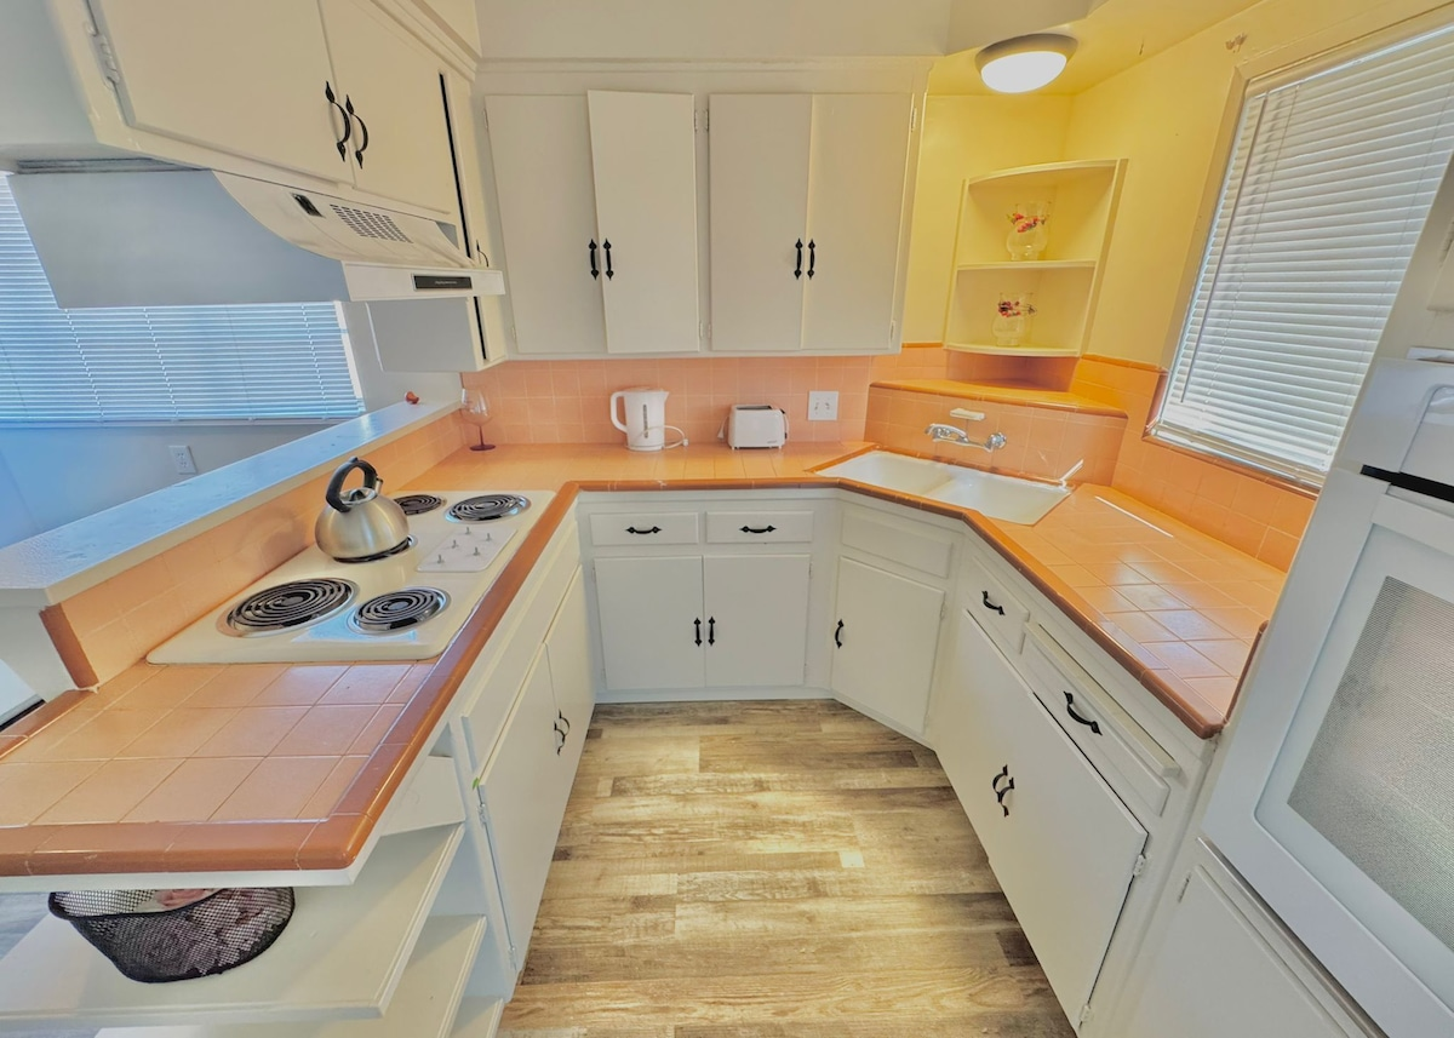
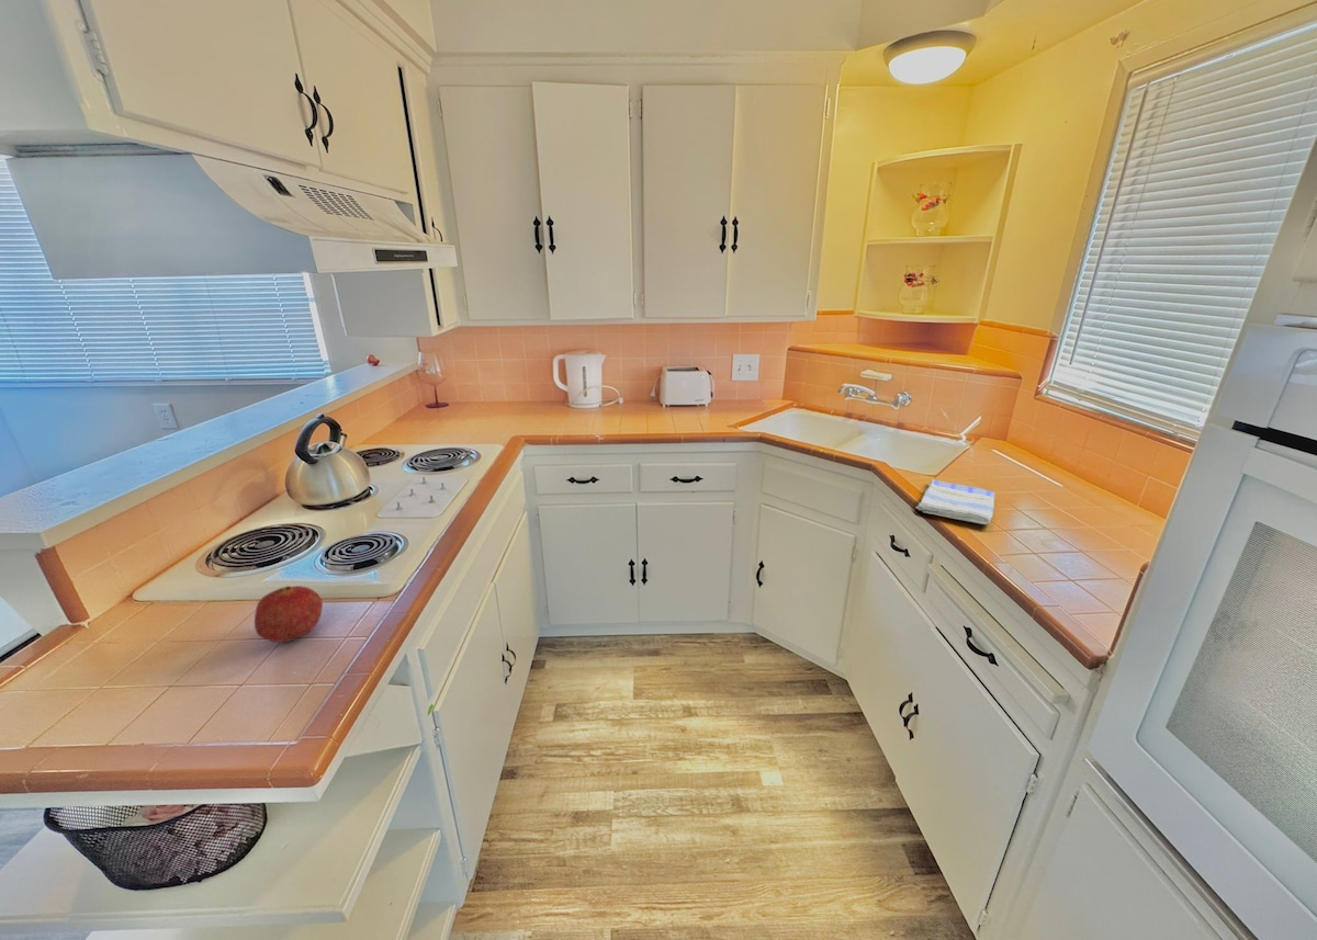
+ dish towel (957, 499)
+ fruit (288, 611)
